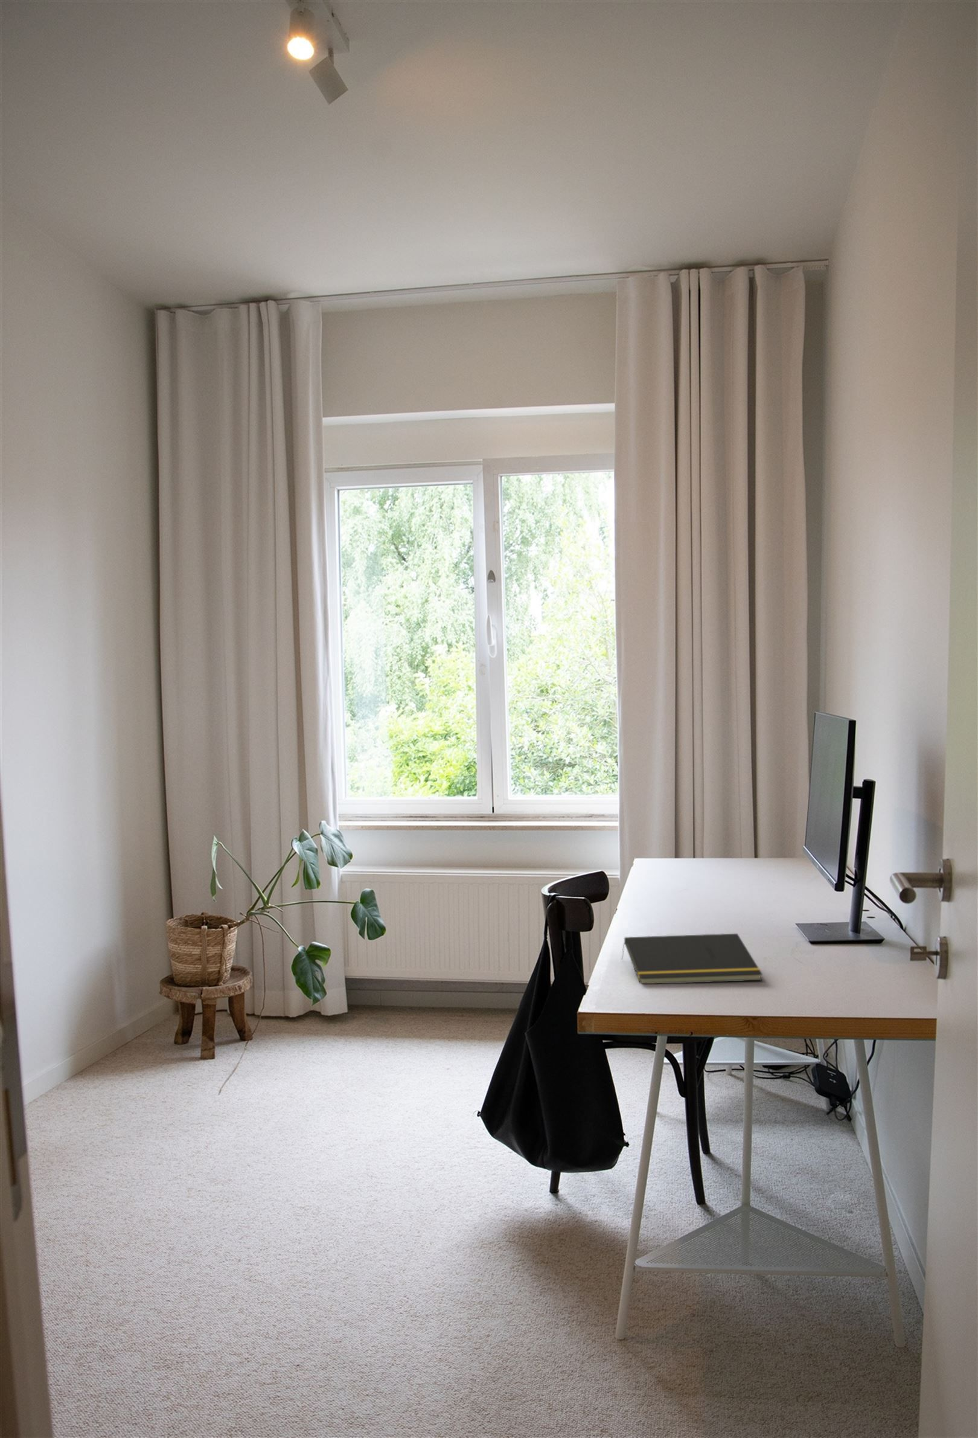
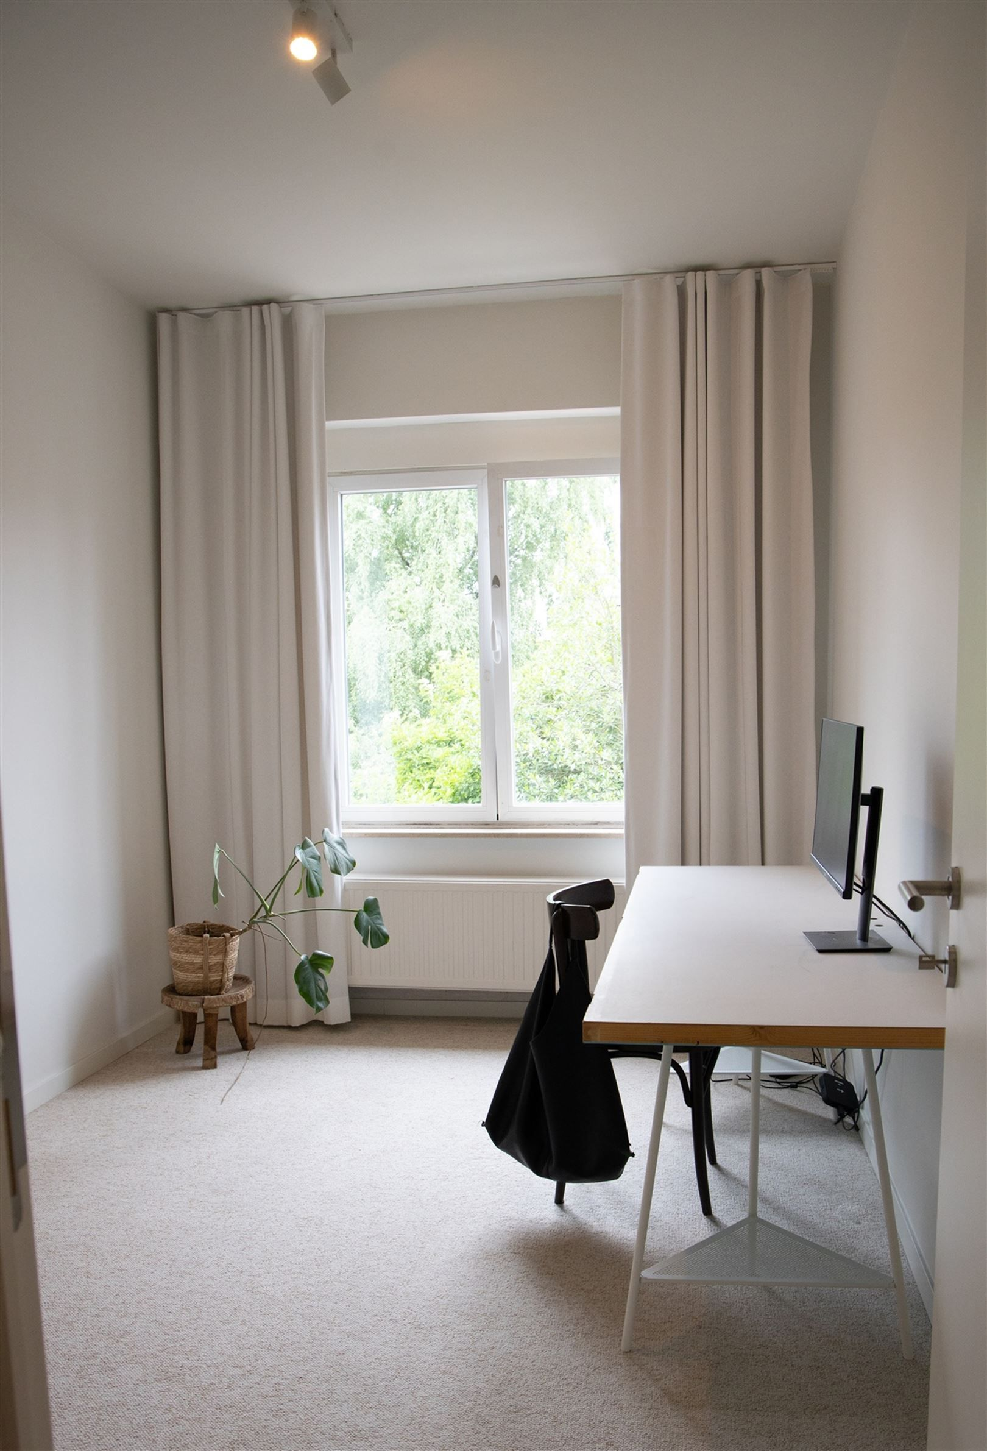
- notepad (691, 958)
